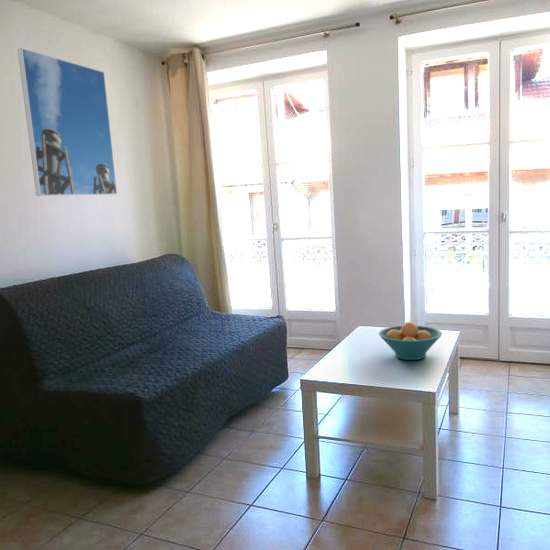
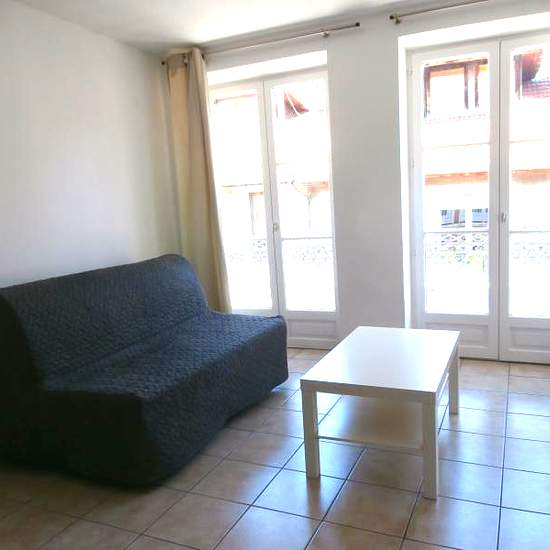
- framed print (72, 129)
- fruit bowl (410, 339)
